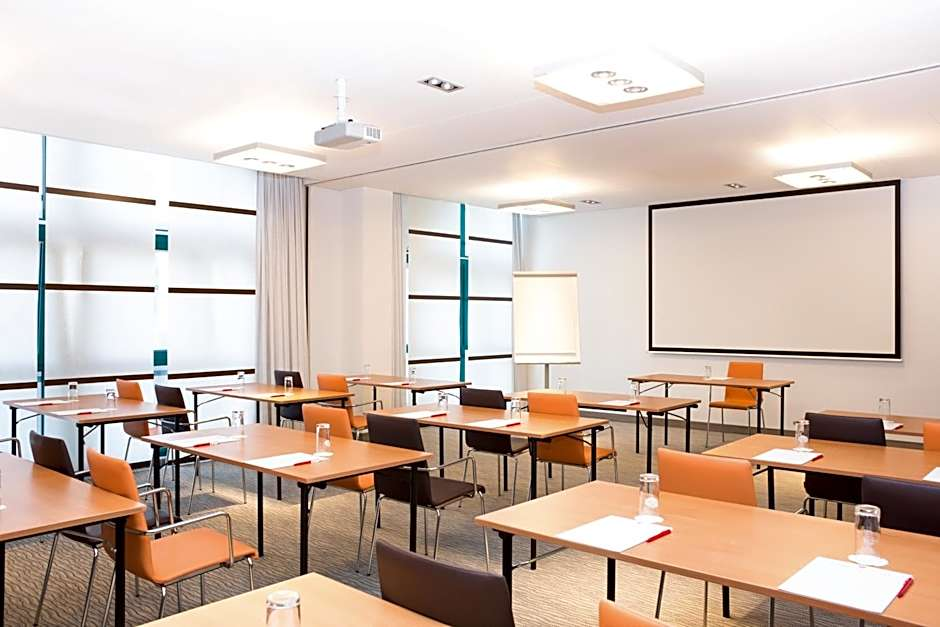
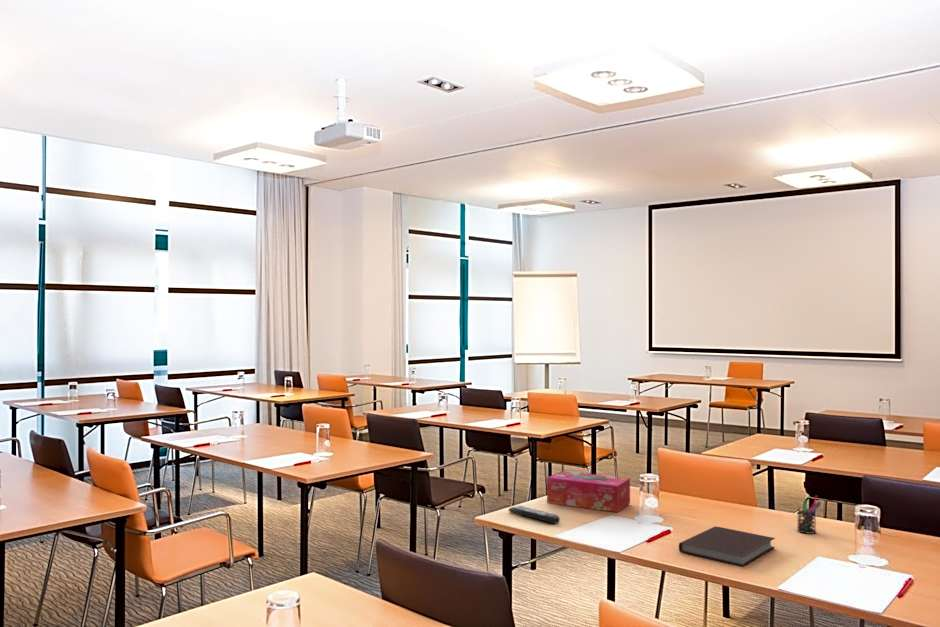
+ tissue box (588, 490)
+ pen holder (807, 512)
+ remote control (533, 513)
+ notebook (727, 544)
